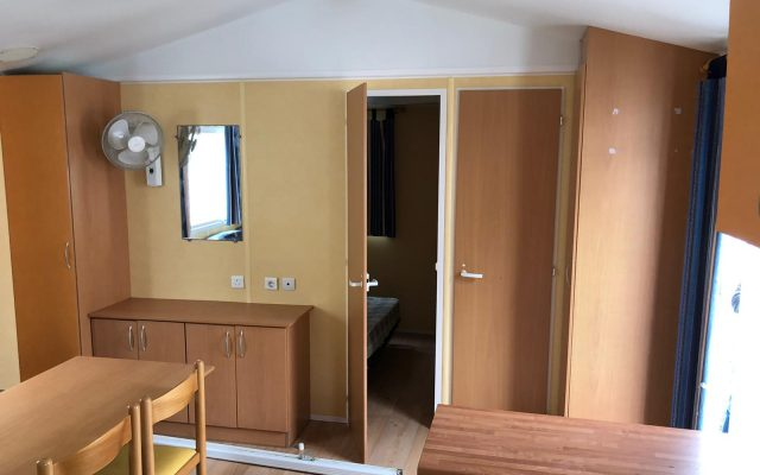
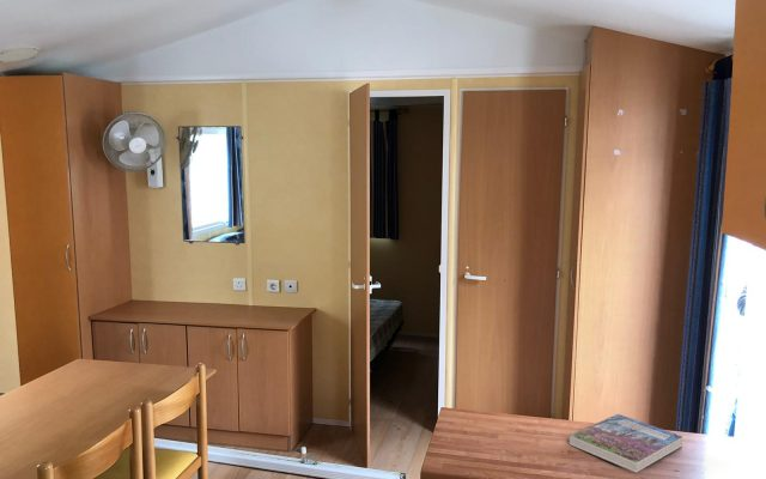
+ book (625, 439)
